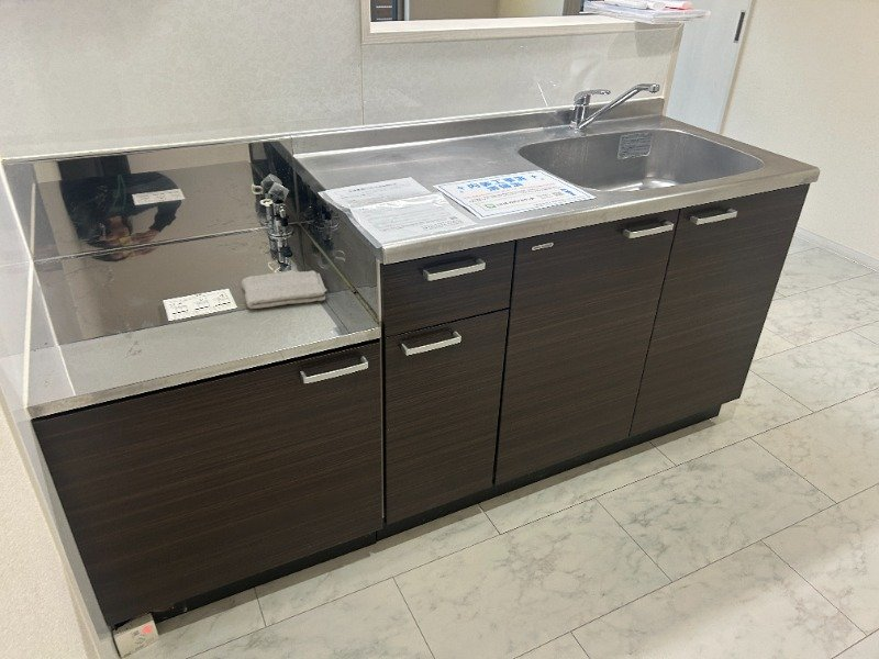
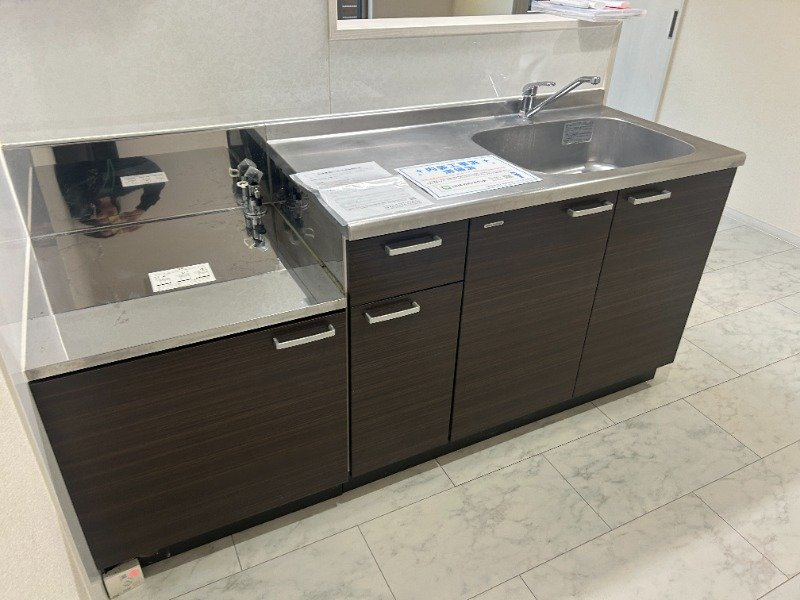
- washcloth (283, 288)
